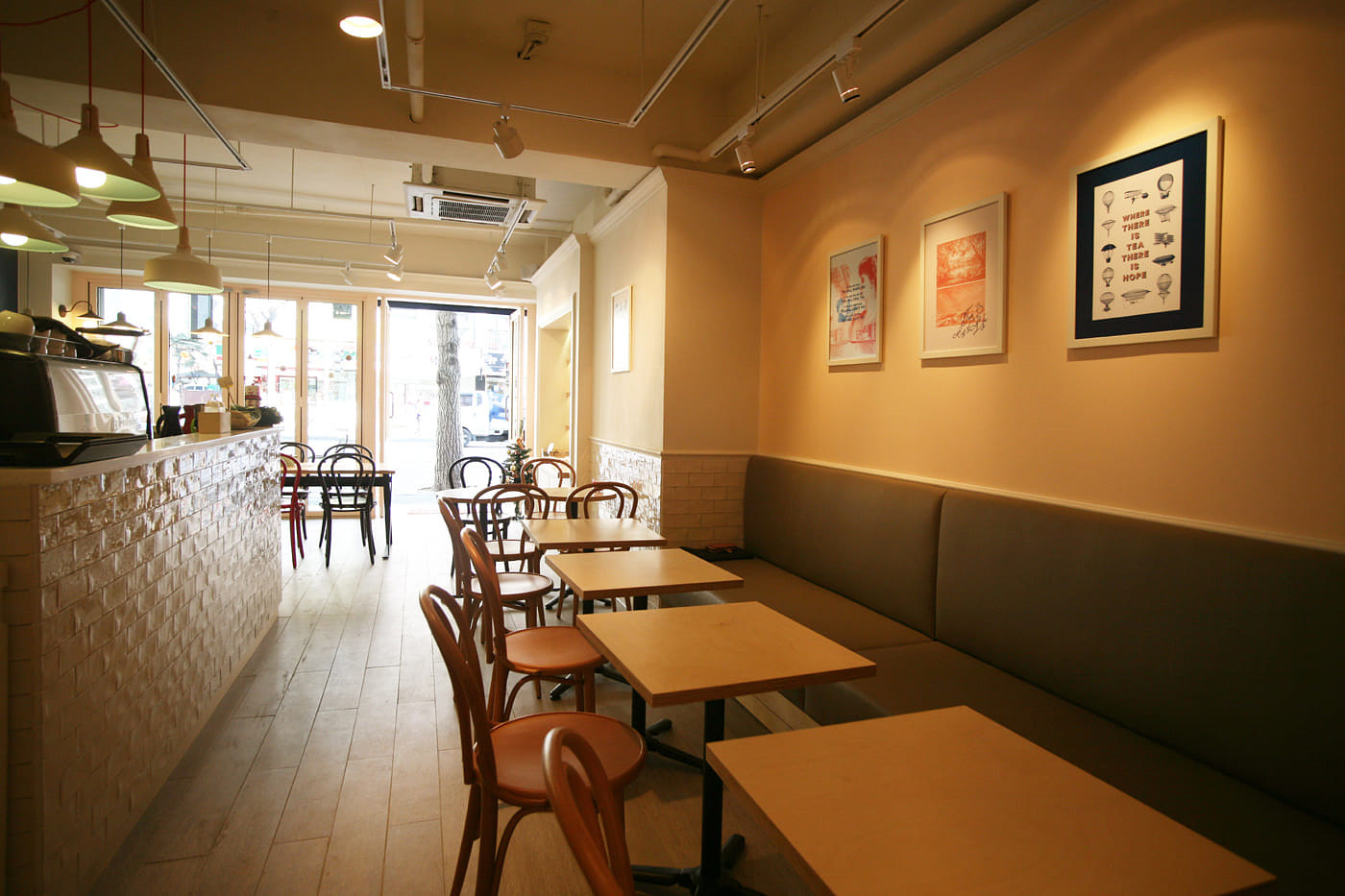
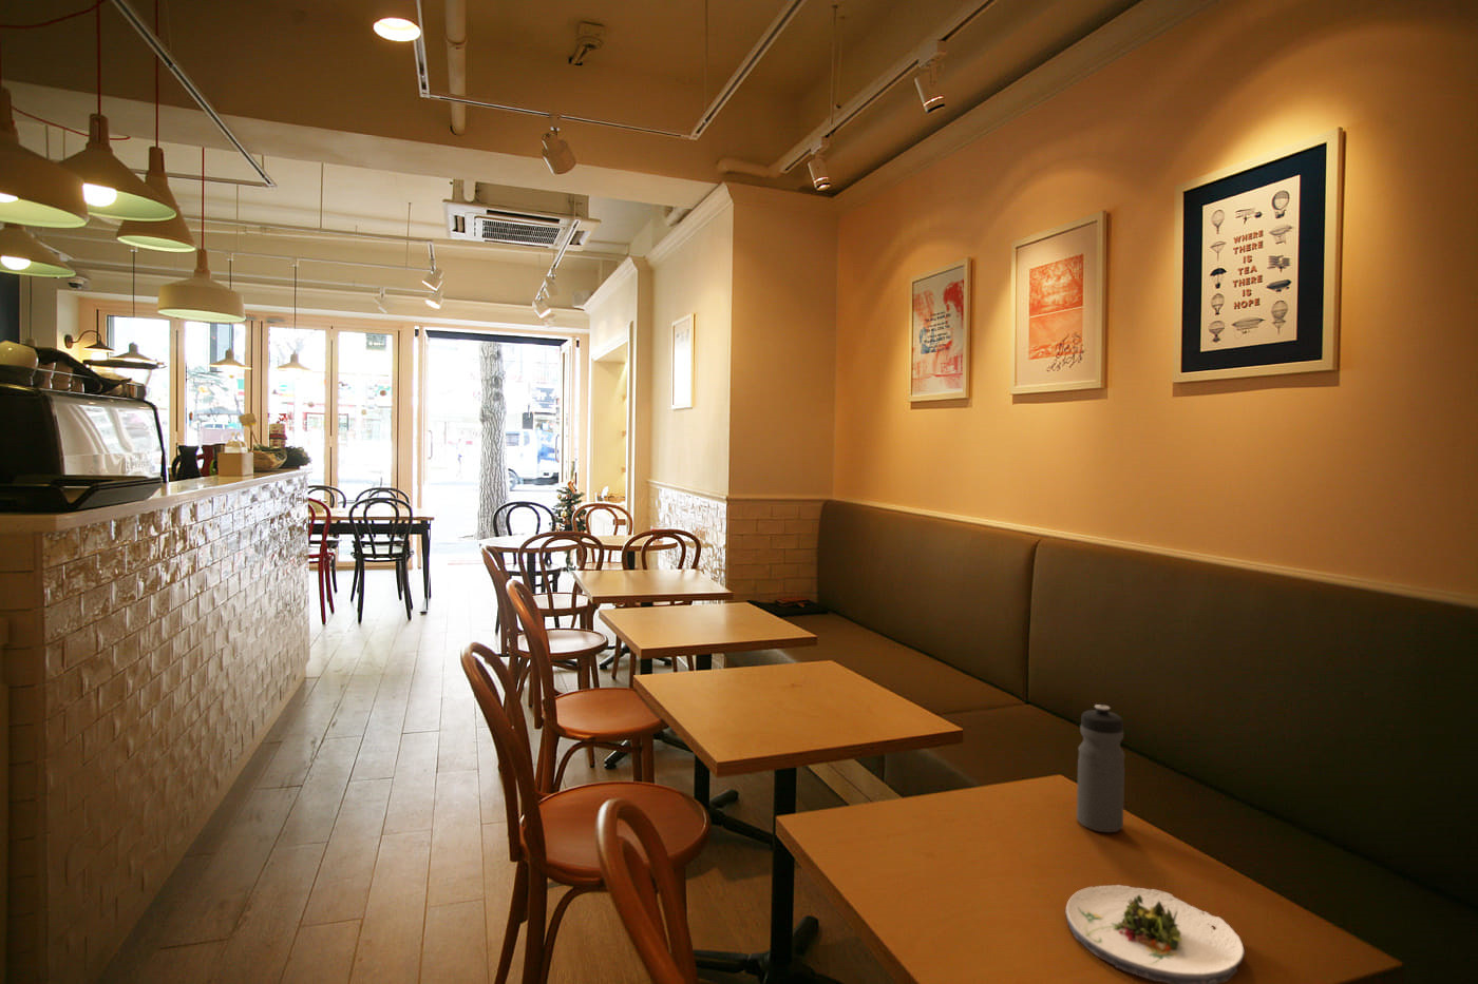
+ water bottle (1100, 764)
+ salad plate (1148, 919)
